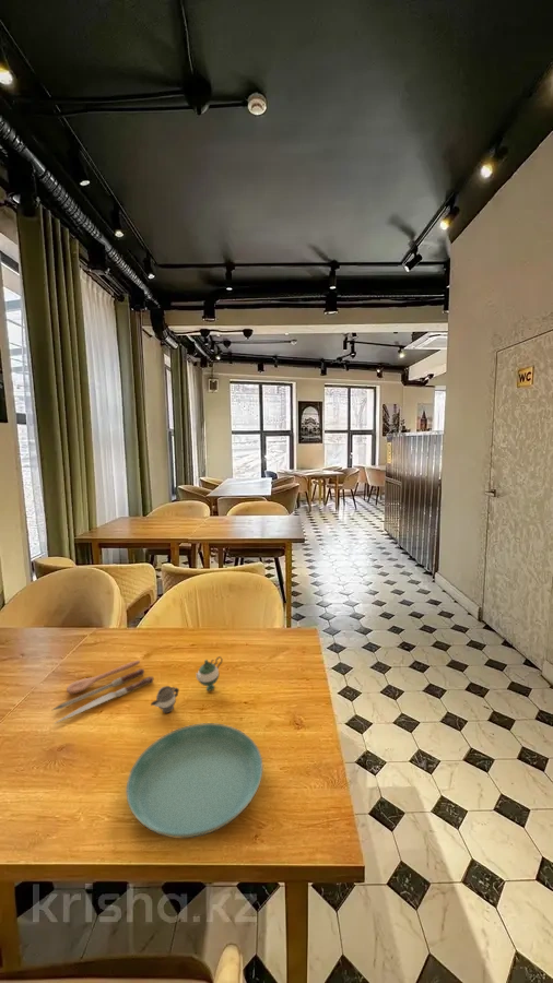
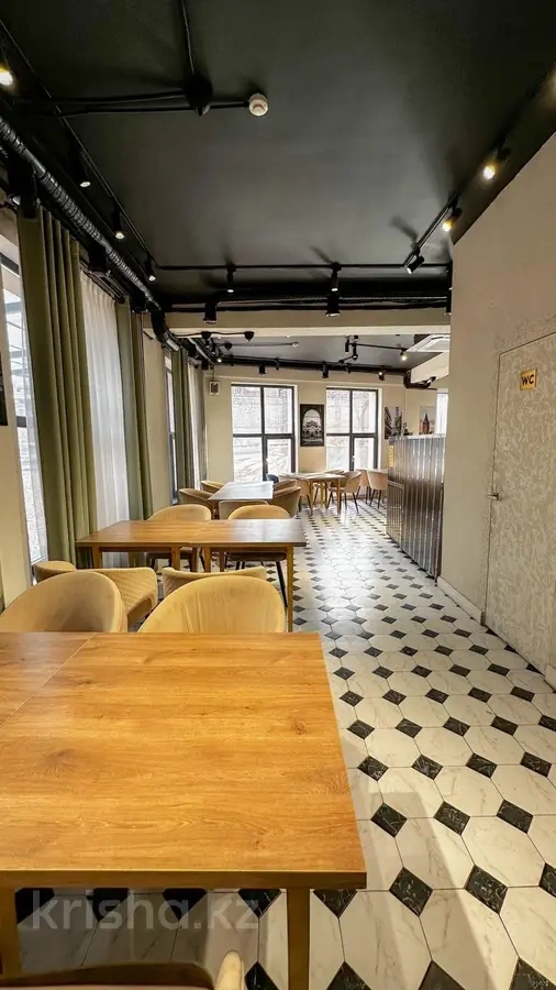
- saucer (197, 777)
- teapot (197, 678)
- spoon (99, 687)
